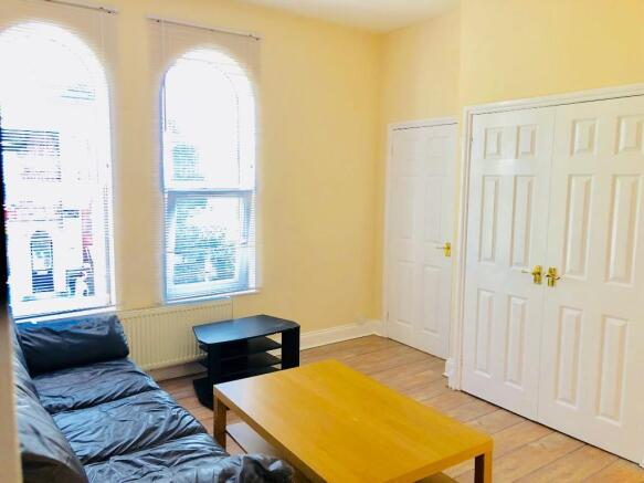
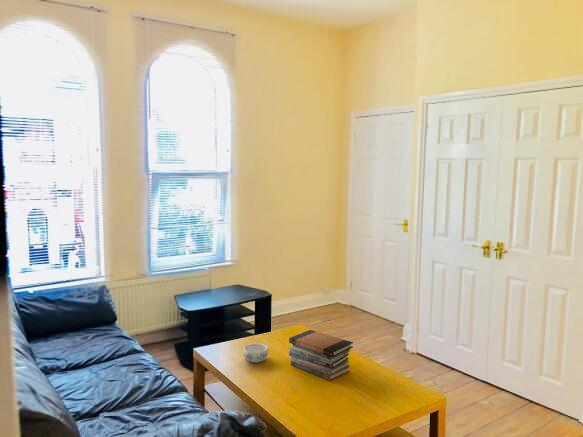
+ book stack (319, 353)
+ decorative bowl (254, 354)
